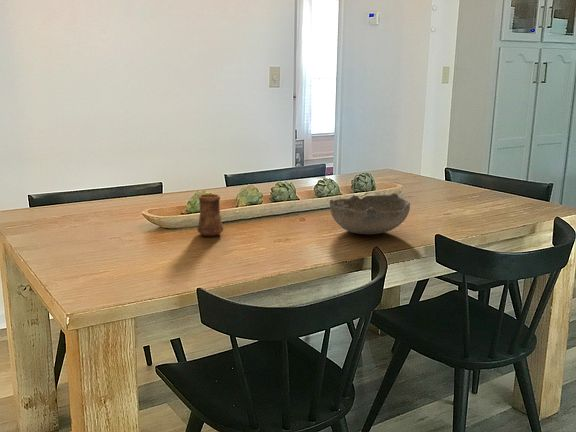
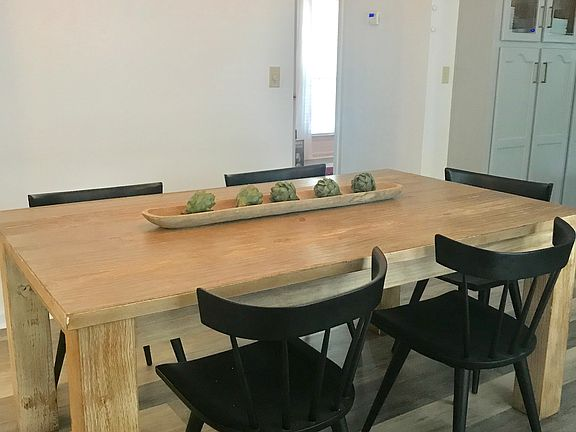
- cup (210, 215)
- bowl (369, 215)
